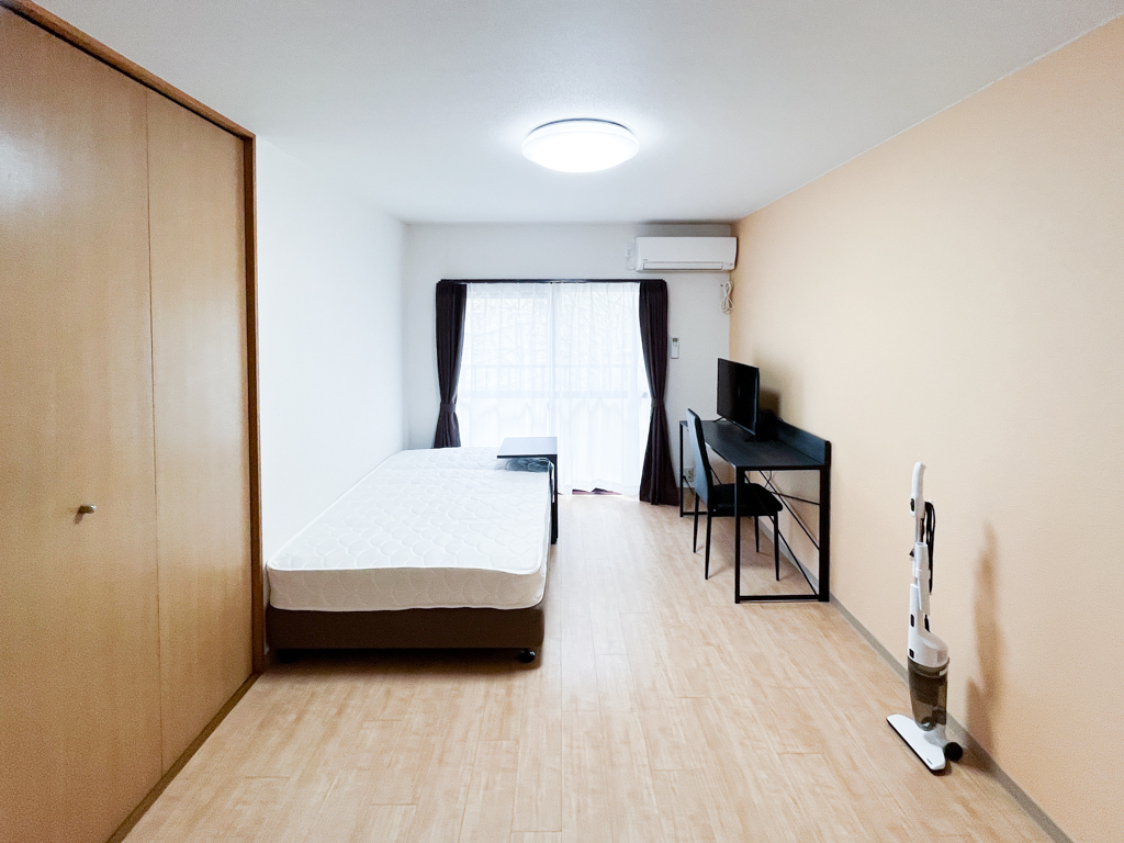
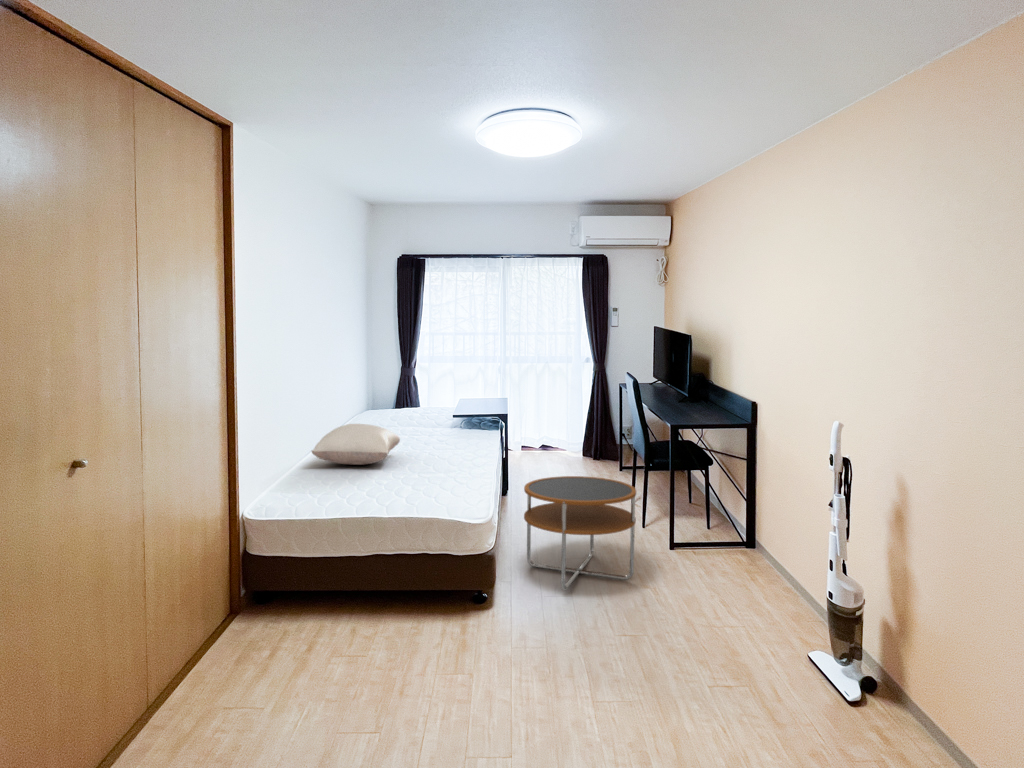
+ side table (579, 530)
+ pillow (358, 444)
